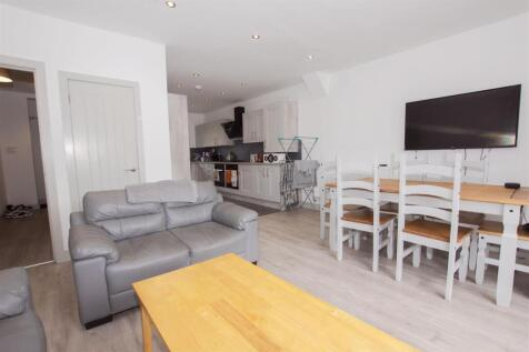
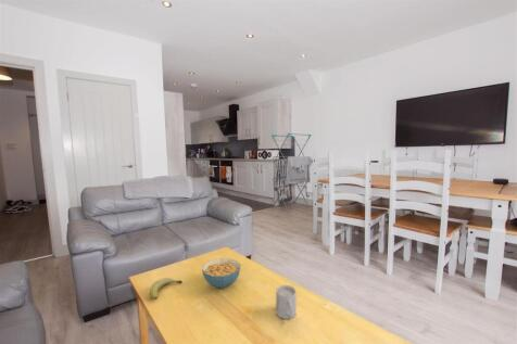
+ mug (287, 304)
+ cereal bowl (222, 276)
+ fruit (163, 285)
